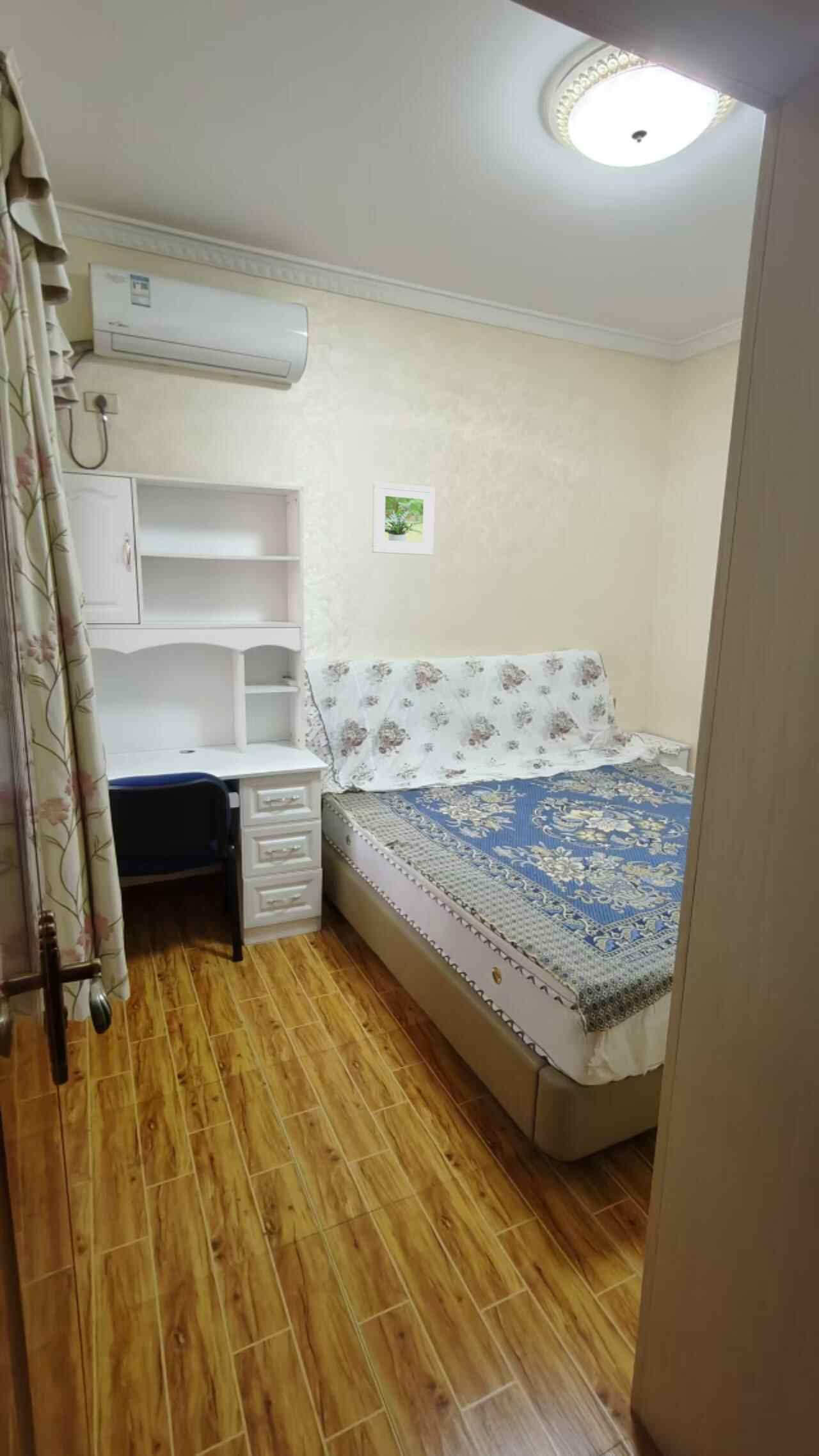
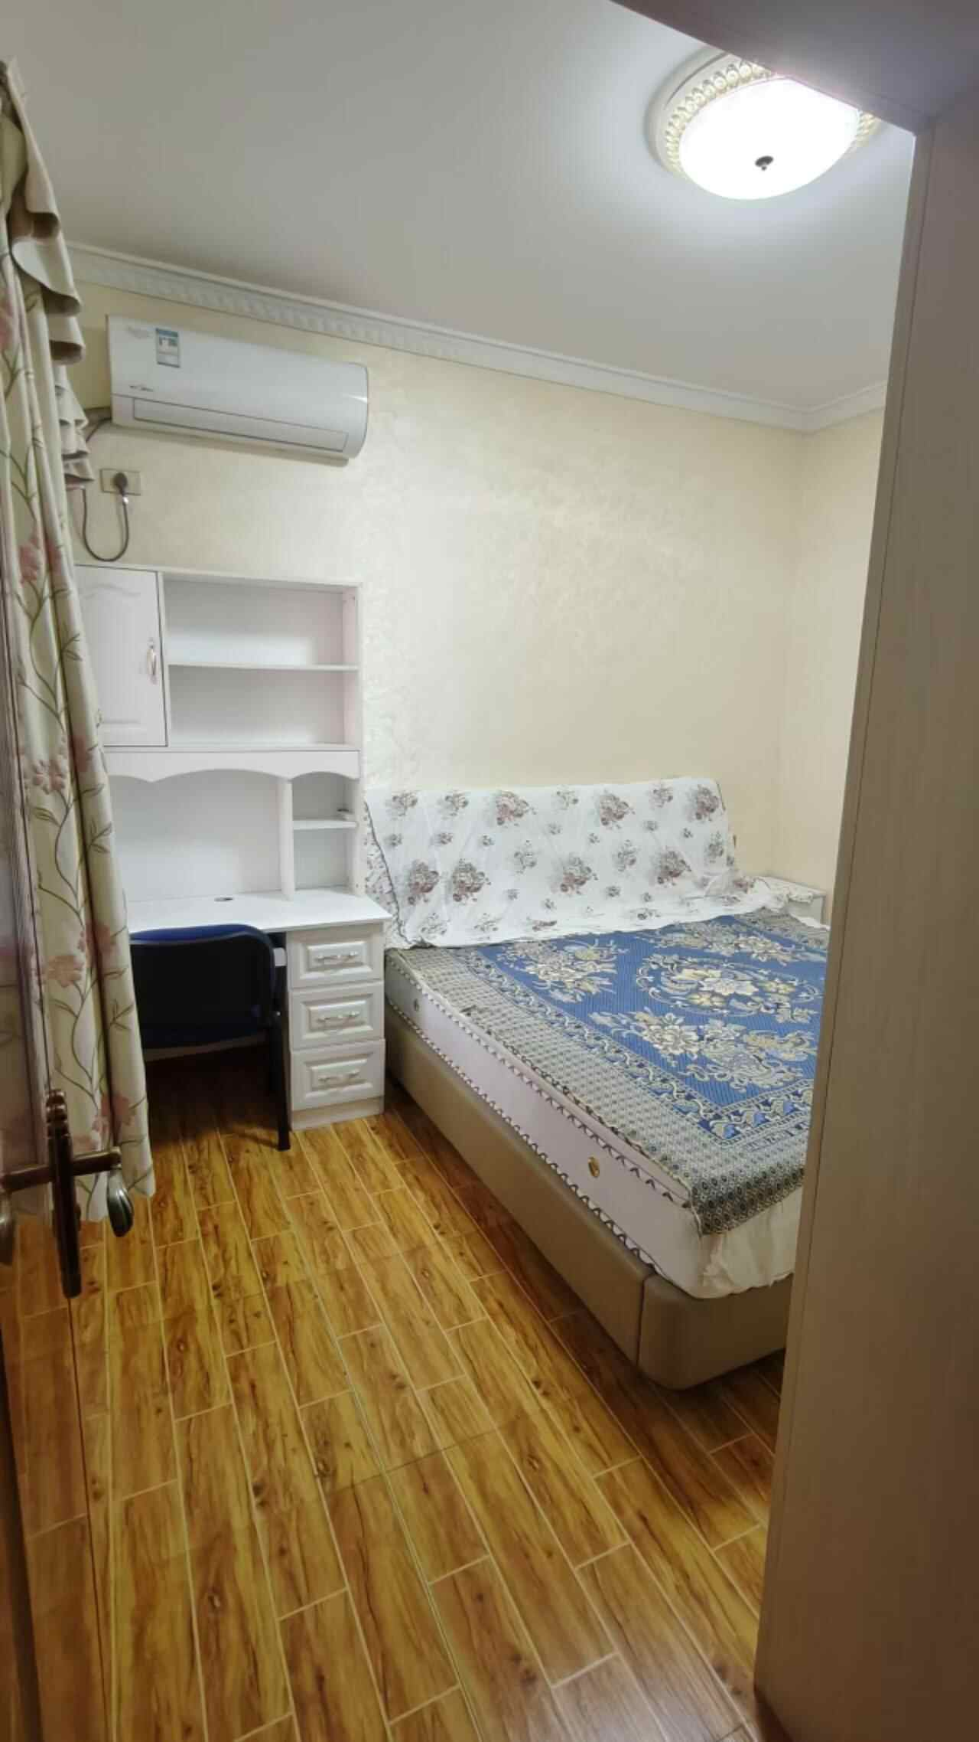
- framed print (403, 519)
